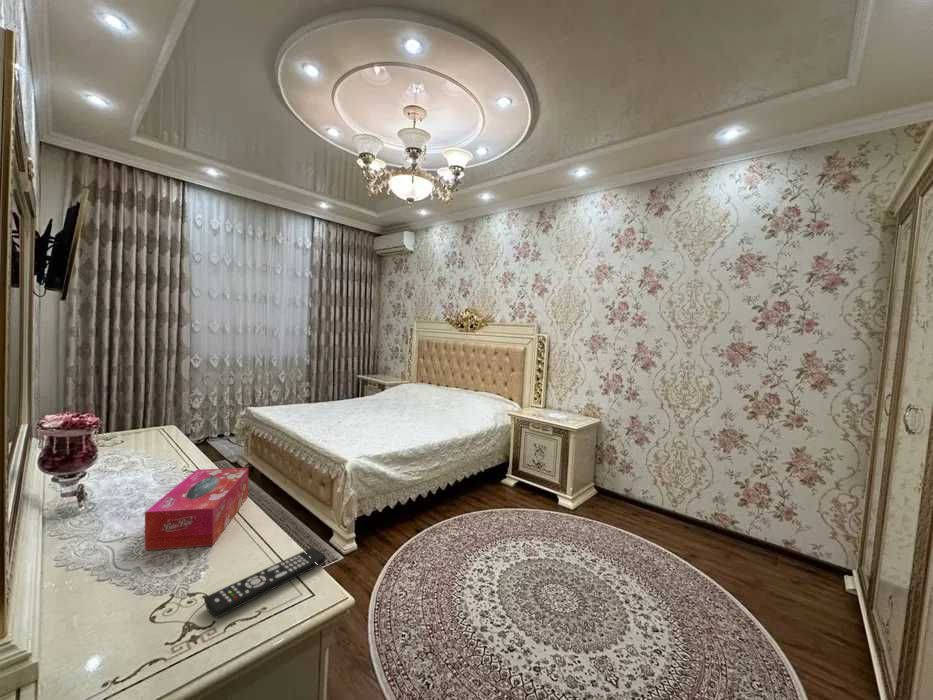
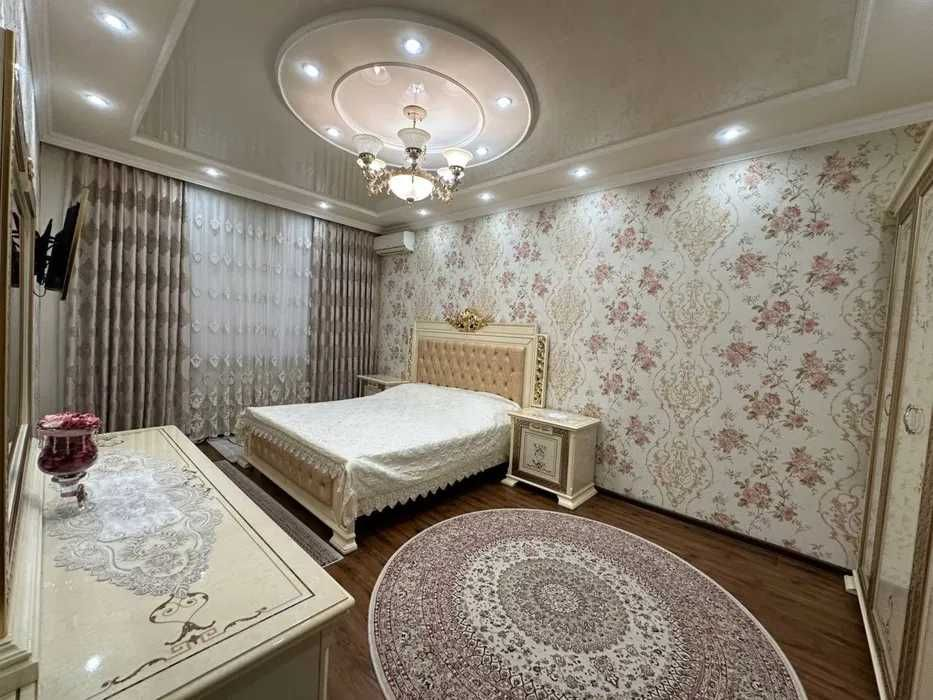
- tissue box (203, 503)
- remote control (270, 579)
